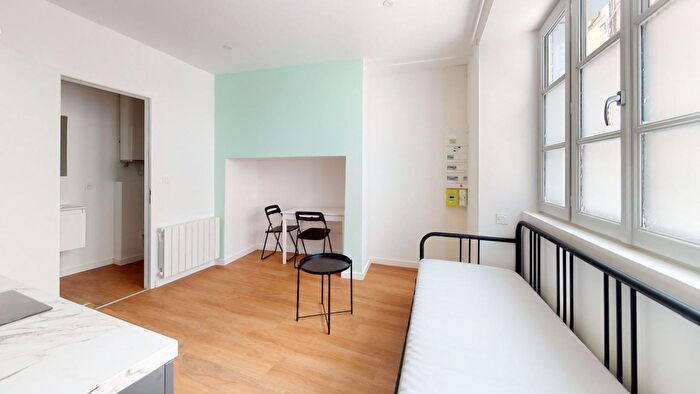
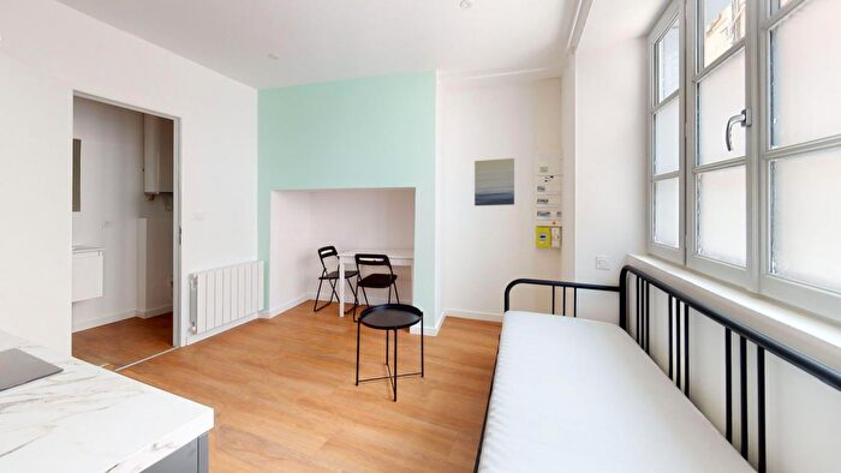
+ wall art (494, 182)
